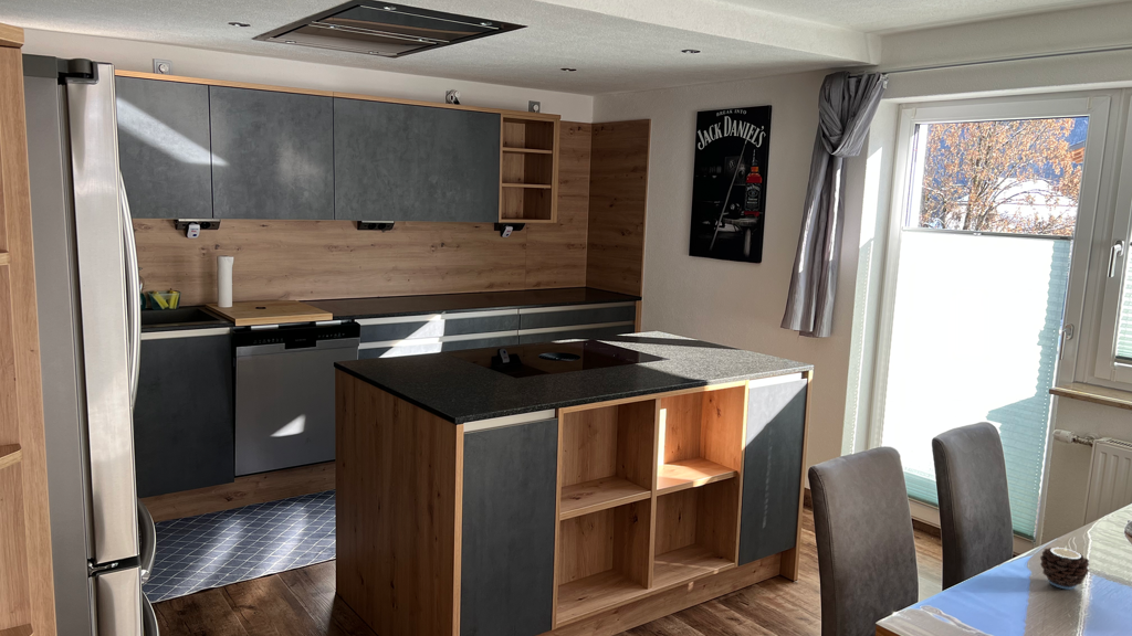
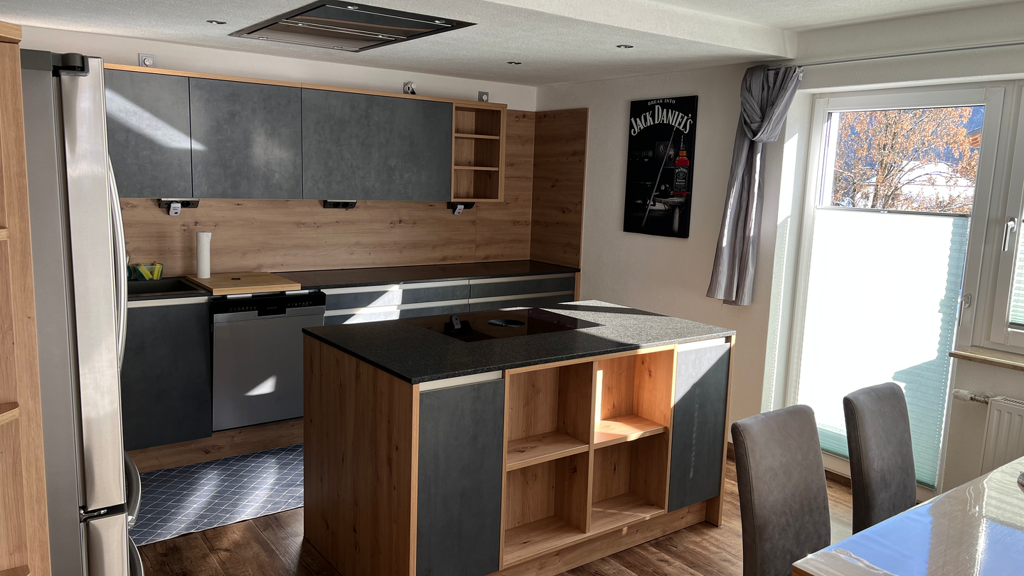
- candle (1063, 564)
